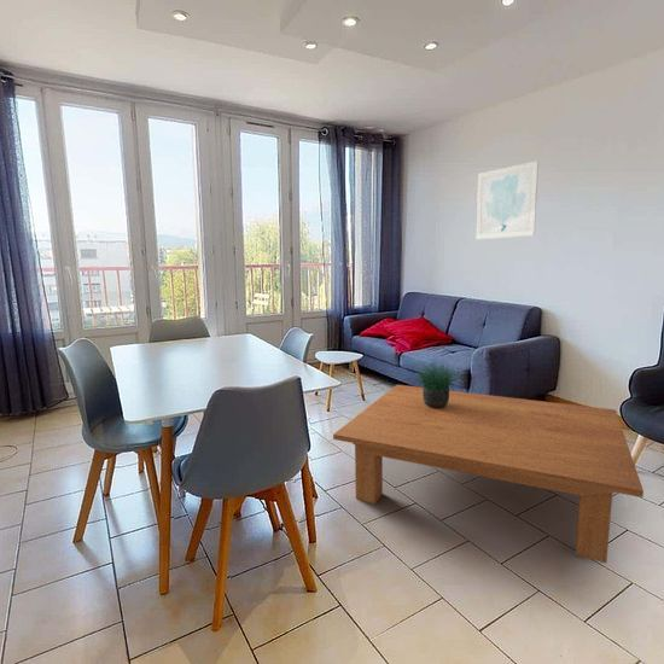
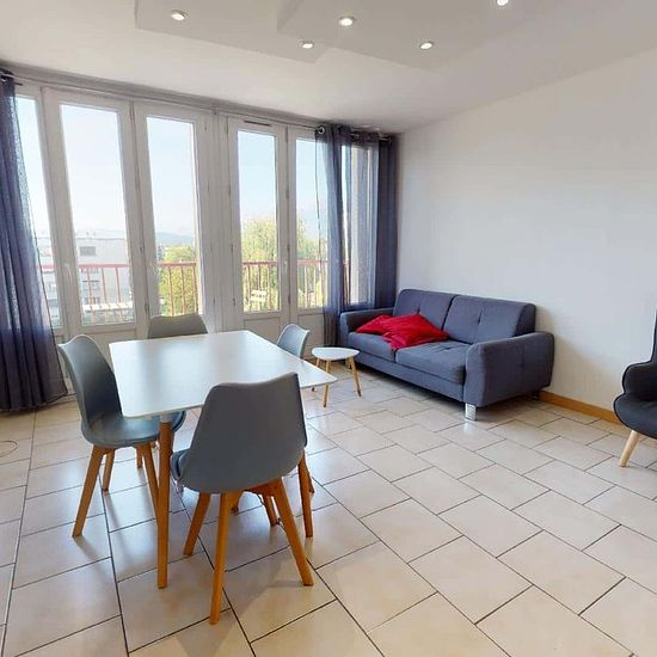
- wall art (505, 203)
- coffee table (480, 454)
- potted plant (436, 377)
